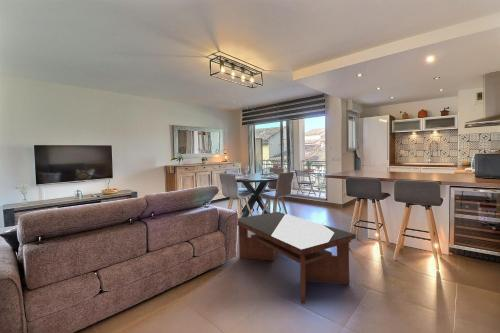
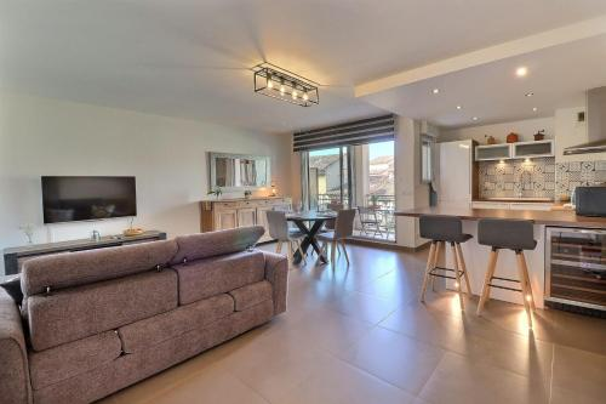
- coffee table (287, 247)
